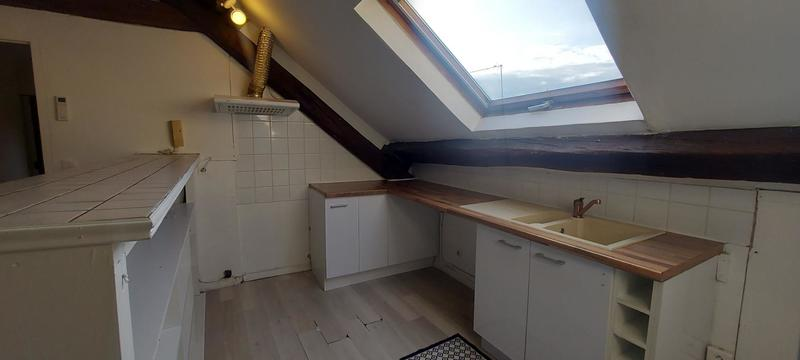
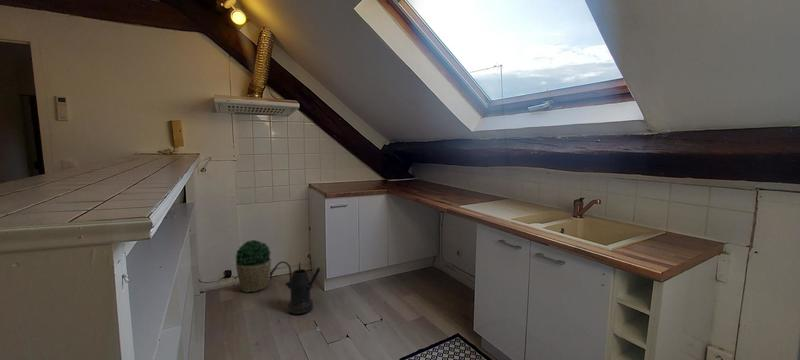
+ potted plant (253, 264)
+ watering can (294, 285)
